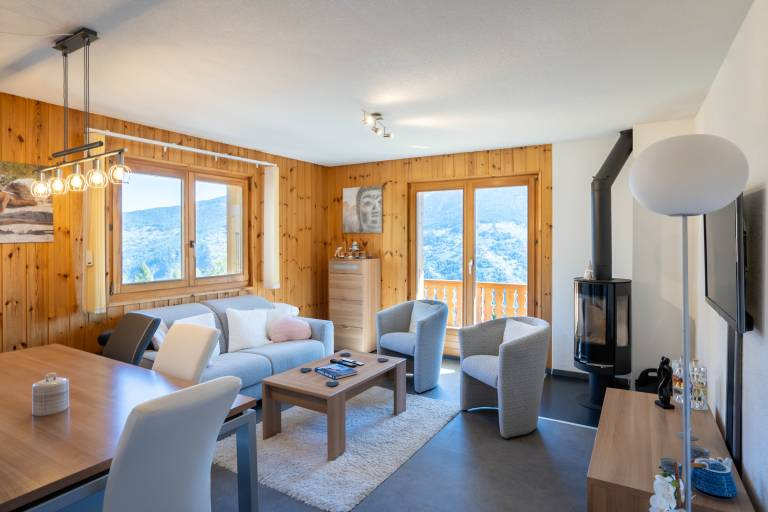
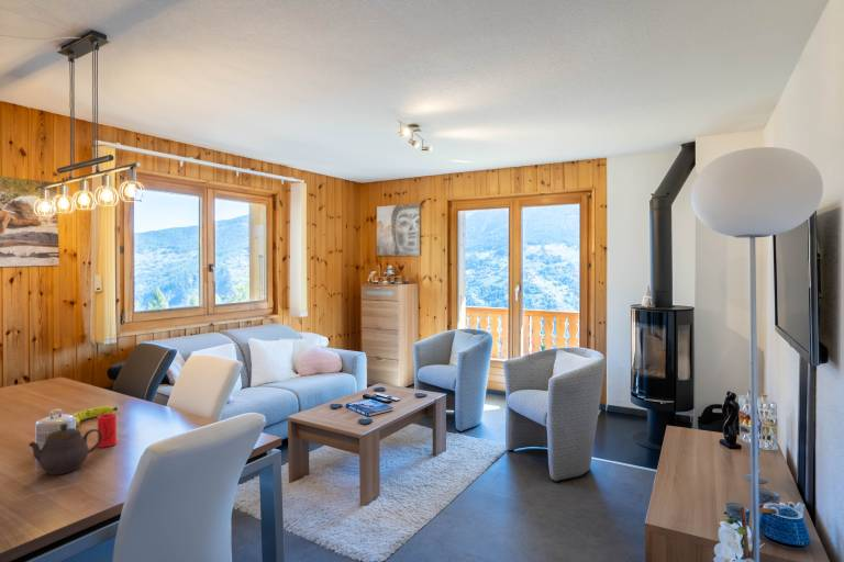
+ cup (107, 429)
+ fruit (93, 415)
+ teapot (67, 446)
